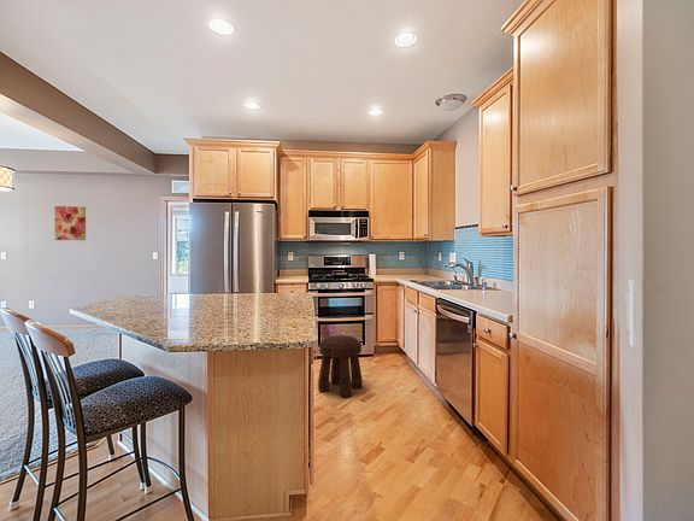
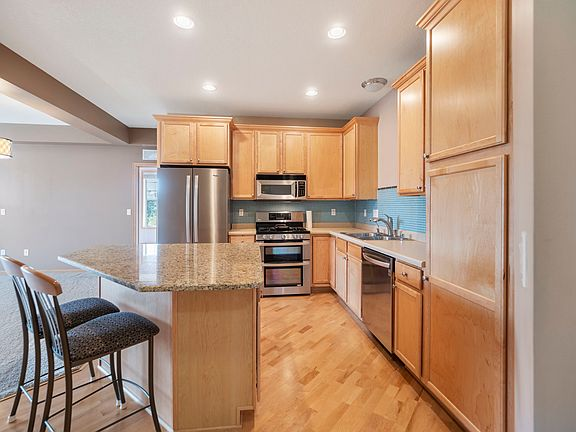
- wall art (70, 223)
- stool (340, 363)
